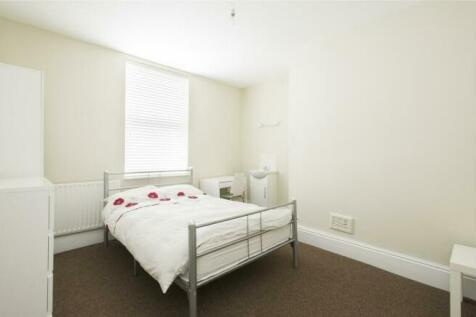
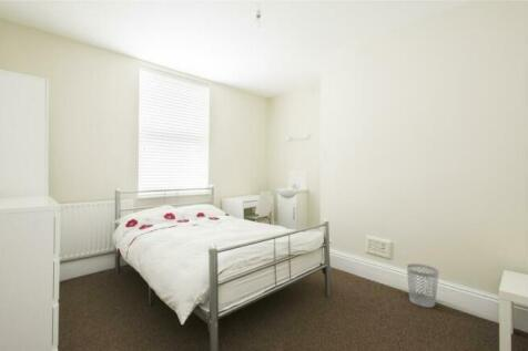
+ wastebasket (422, 285)
